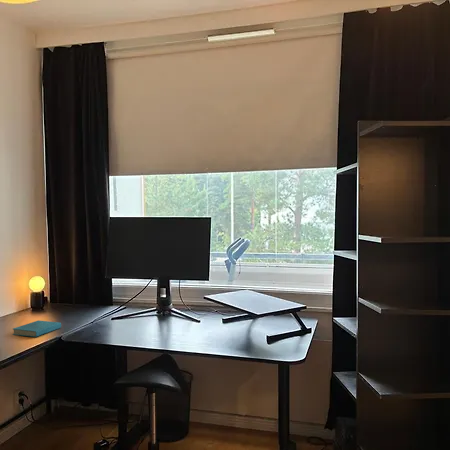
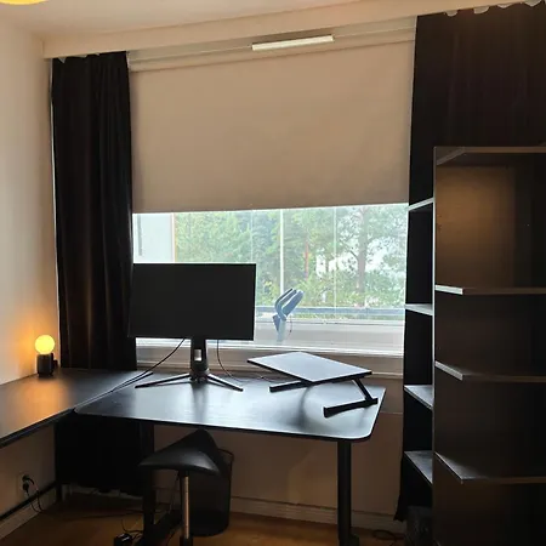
- book (37, 328)
